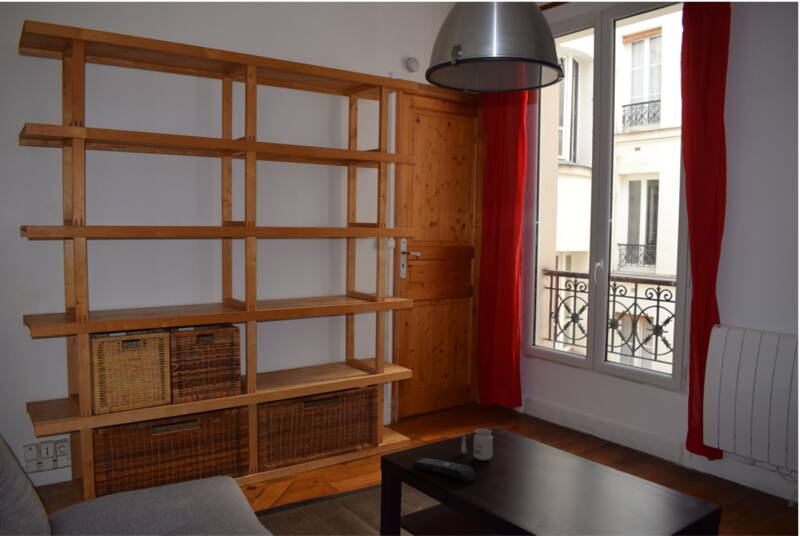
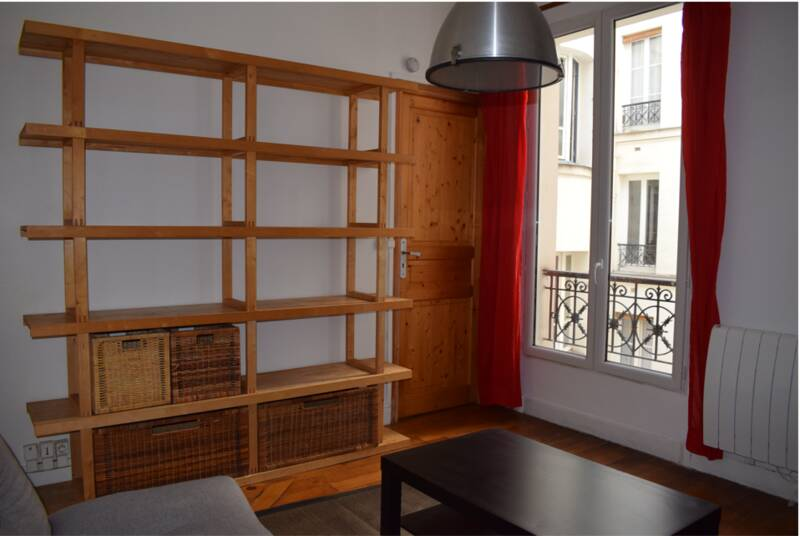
- remote control (443, 467)
- candle (475, 444)
